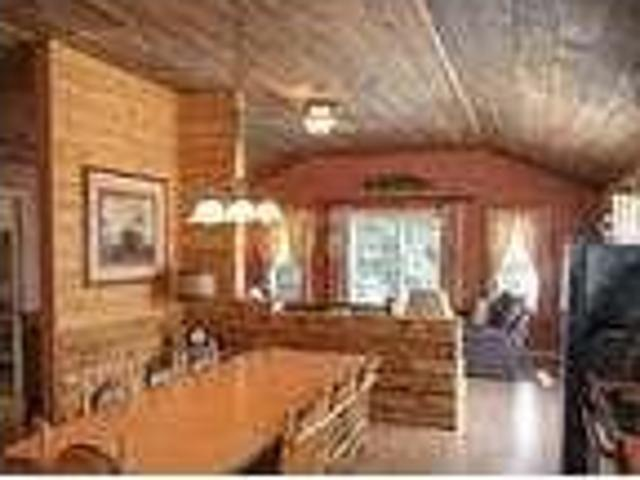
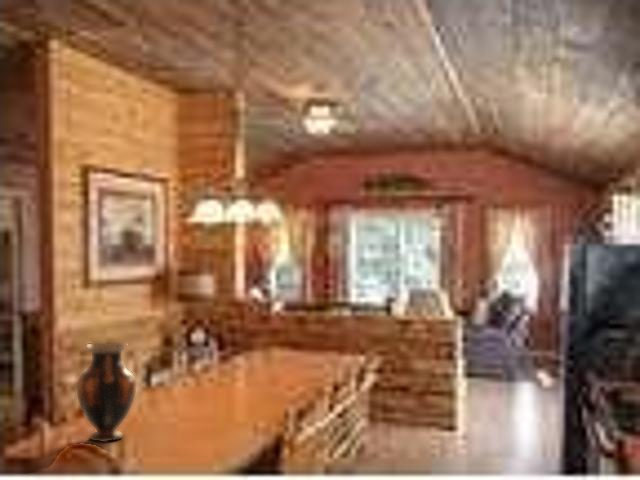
+ vase (106, 391)
